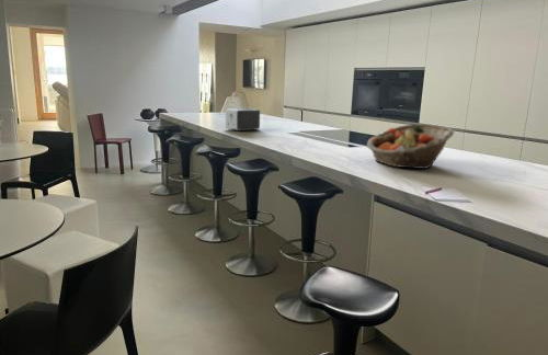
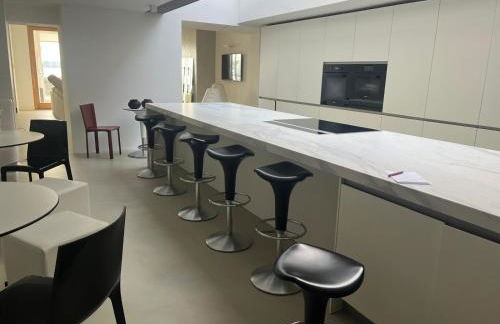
- toaster (241, 119)
- fruit basket (408, 144)
